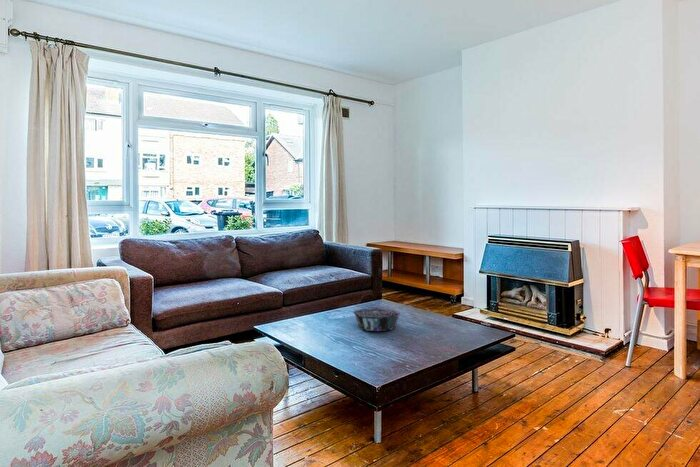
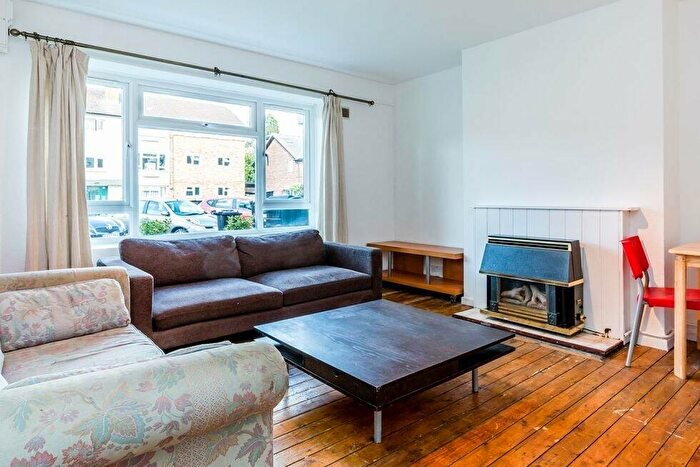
- decorative bowl (375, 319)
